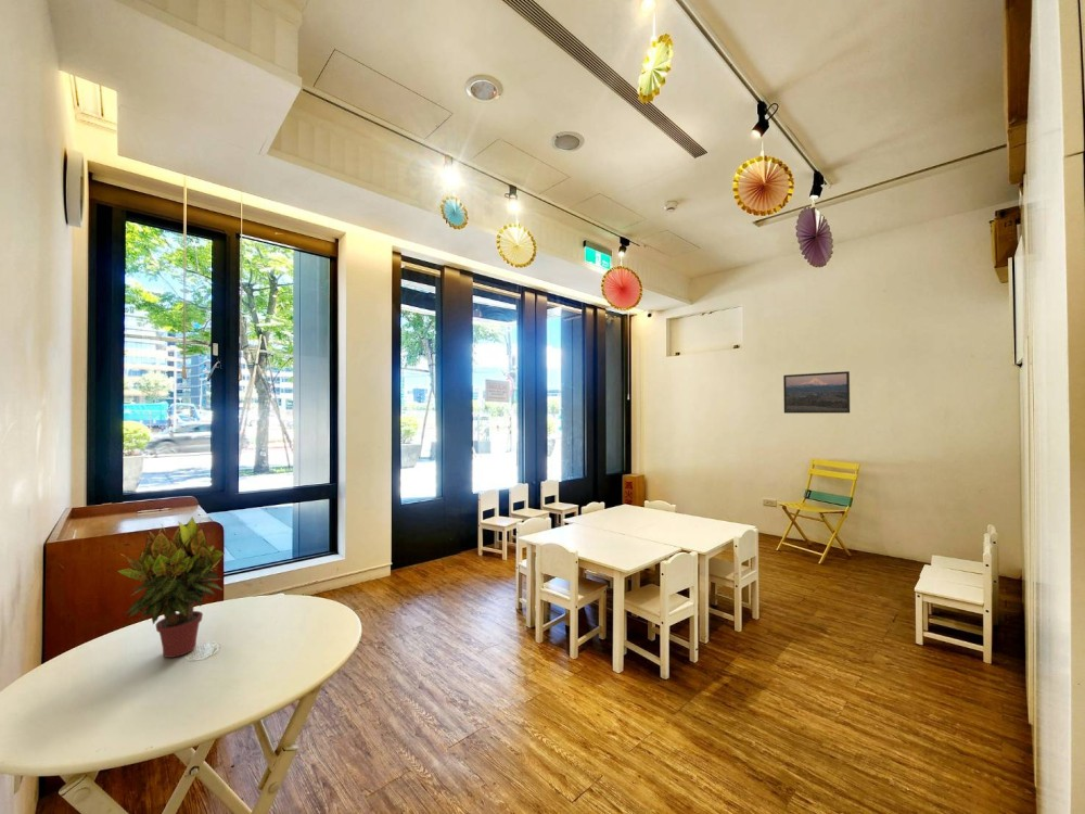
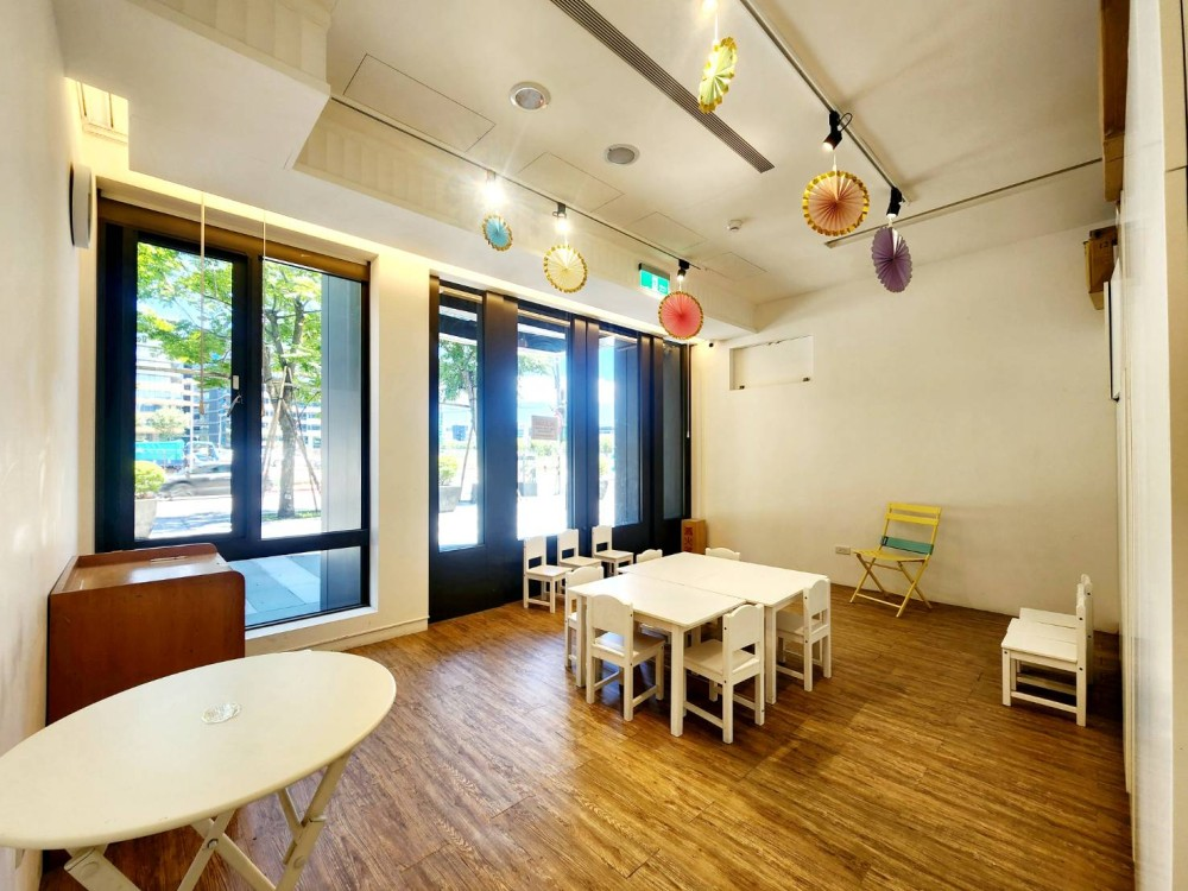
- potted plant (180, 584)
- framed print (815, 393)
